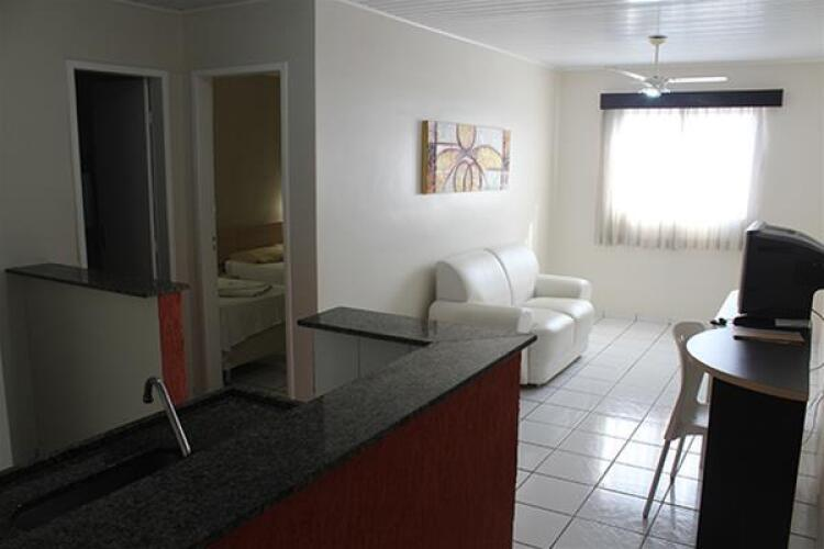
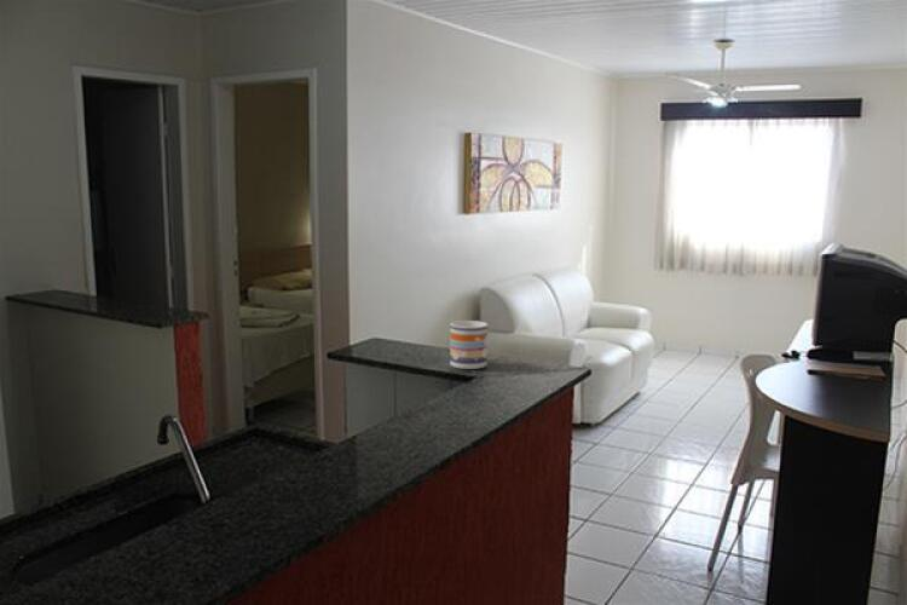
+ mug (470, 344)
